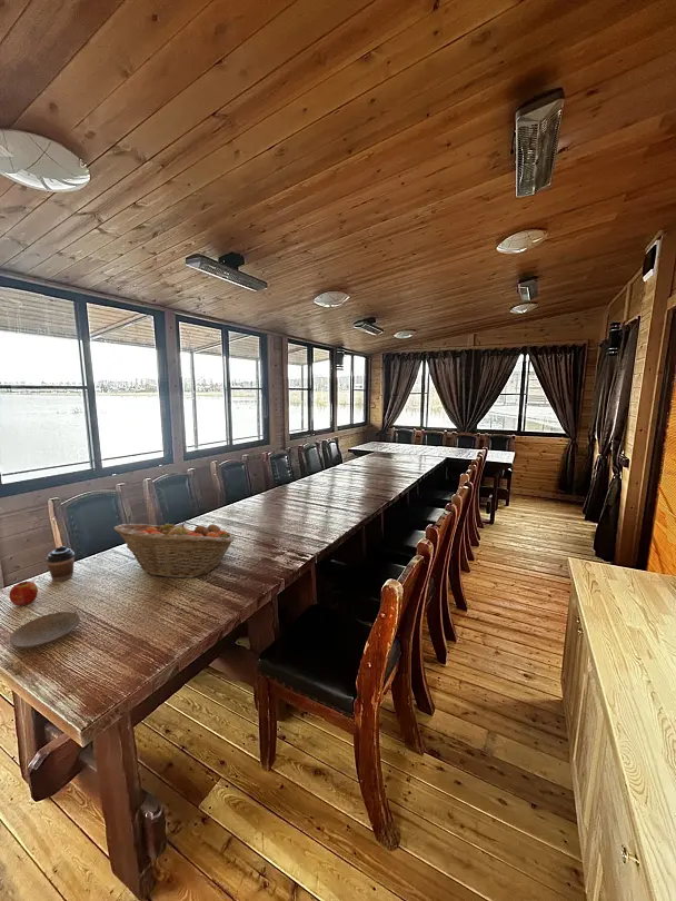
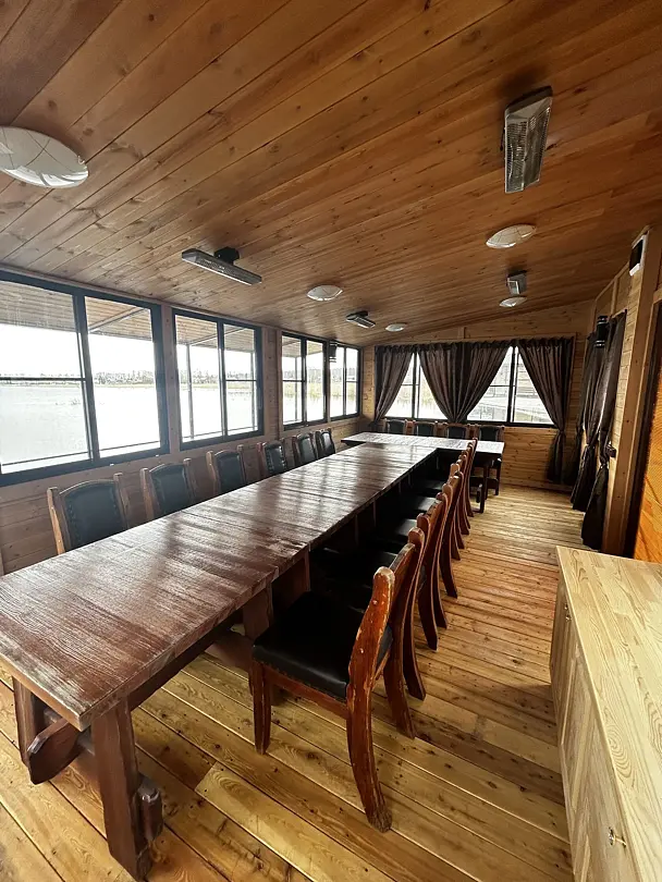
- coffee cup (61, 563)
- plate (47, 631)
- apple (23, 592)
- fruit basket (177, 541)
